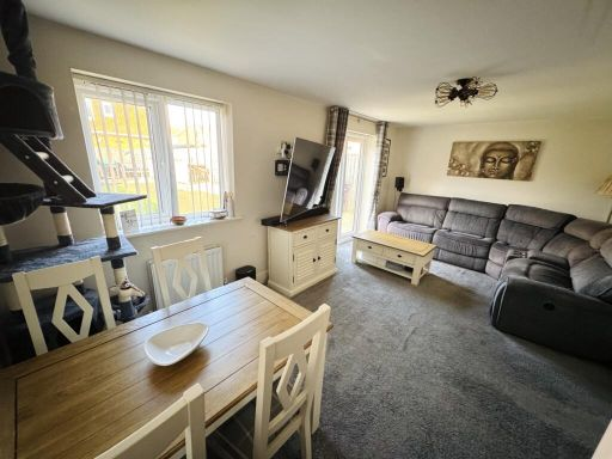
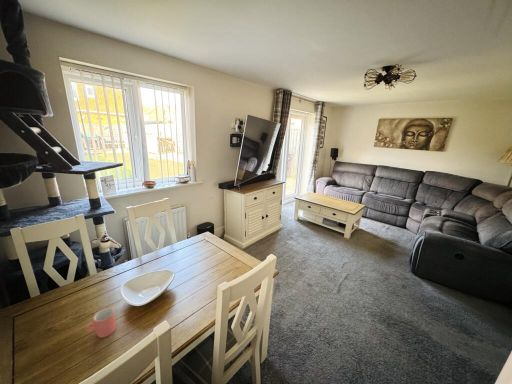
+ cup (100, 324)
